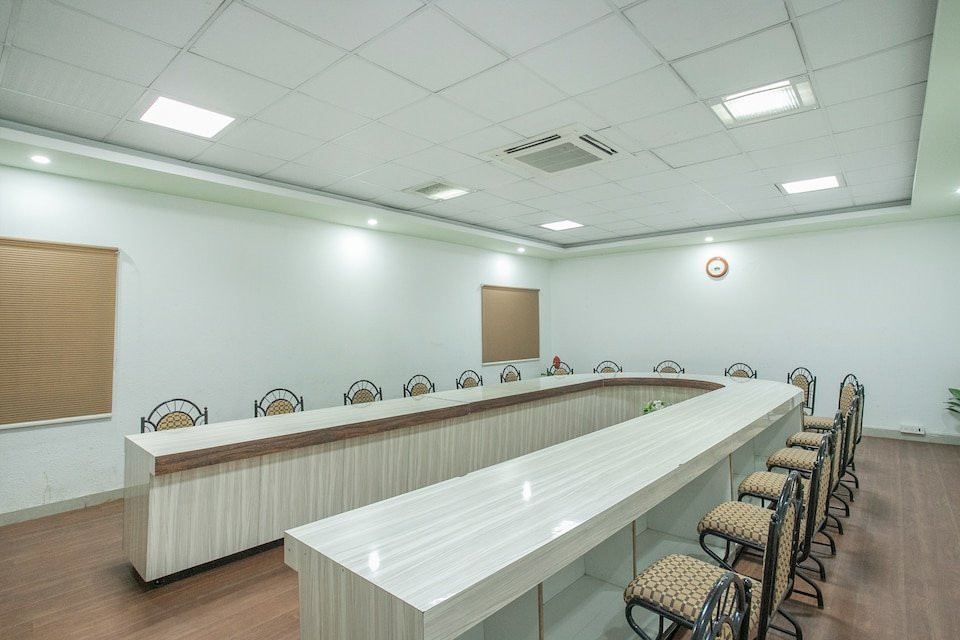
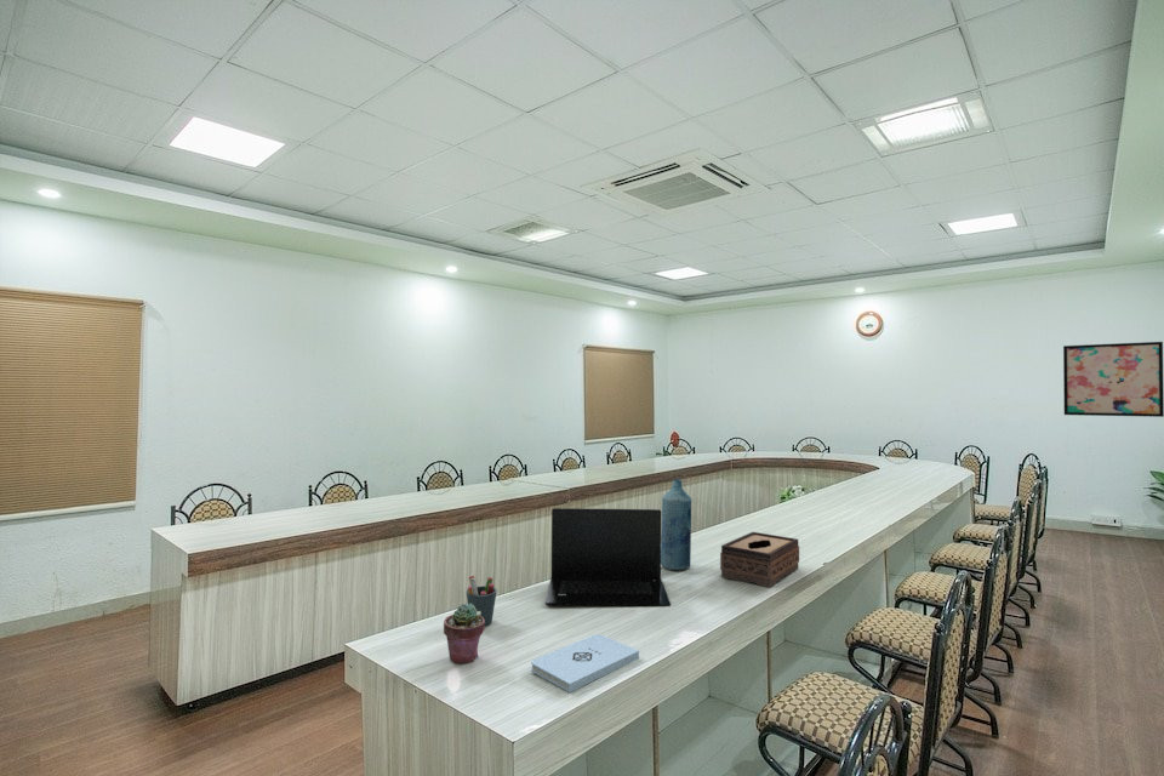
+ notepad (584, 660)
+ potted succulent (463, 630)
+ laptop (606, 554)
+ pen holder (480, 598)
+ wall art (1111, 380)
+ bottle (675, 523)
+ tissue box (760, 557)
